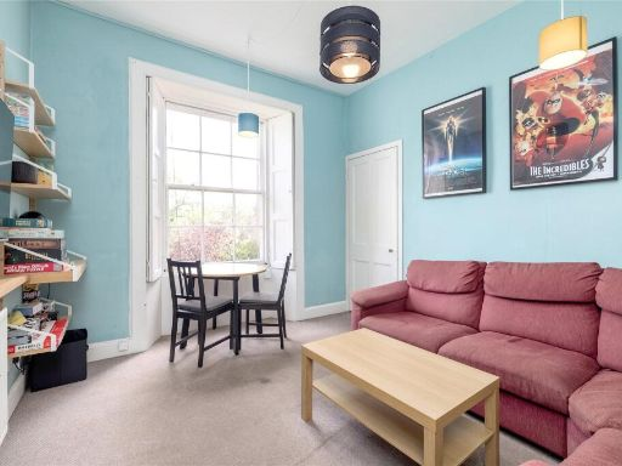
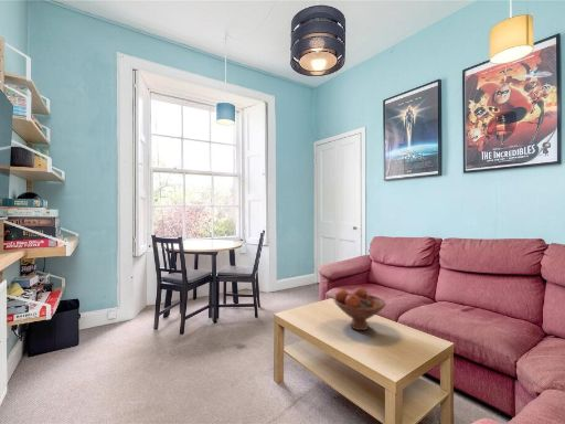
+ fruit bowl (359, 308)
